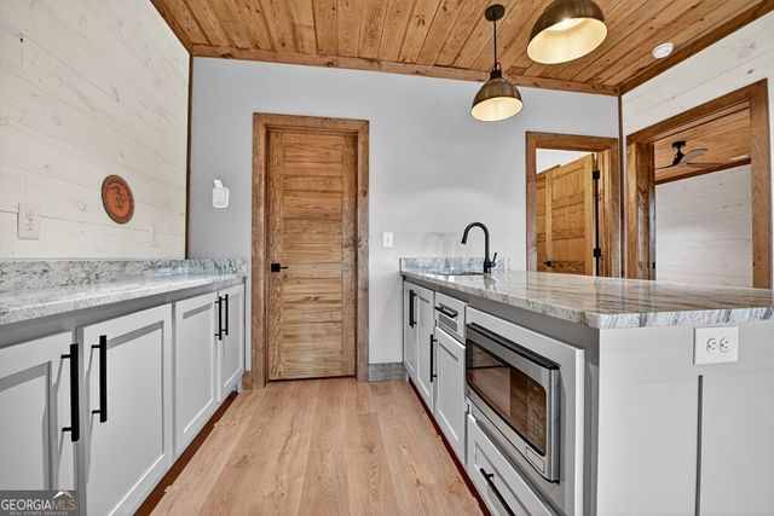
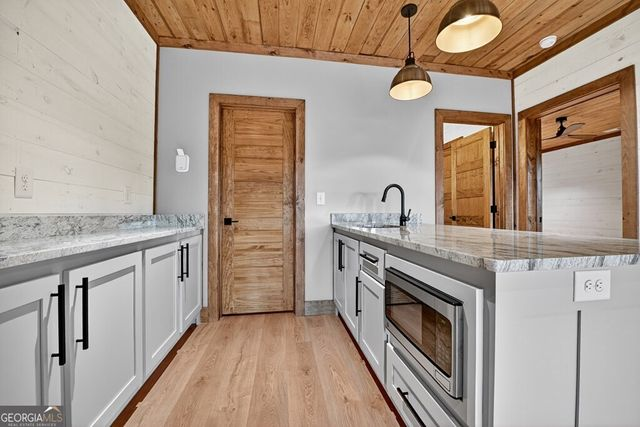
- decorative plate (117, 199)
